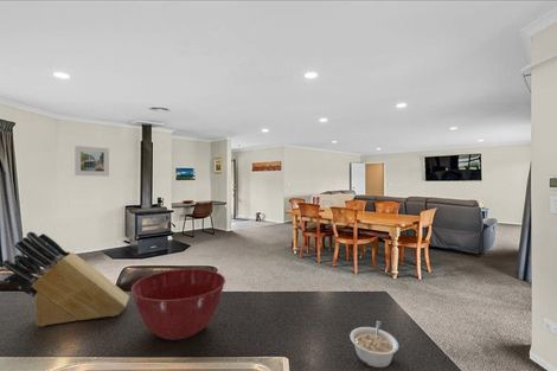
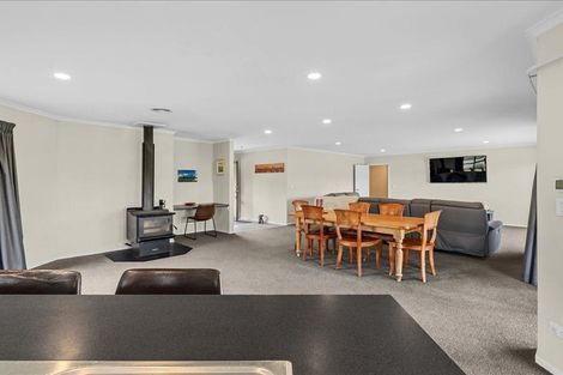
- knife block (71, 273)
- mixing bowl (180, 305)
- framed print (92, 161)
- legume (372, 345)
